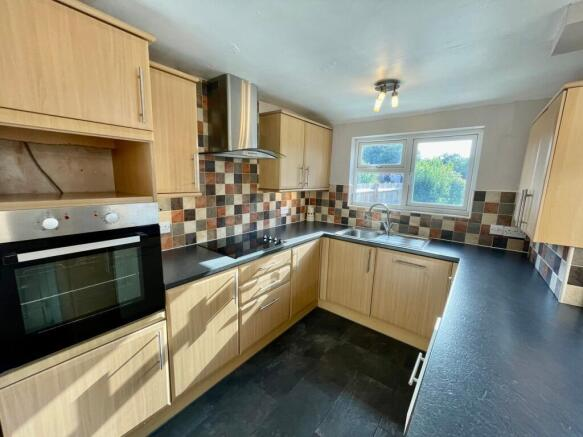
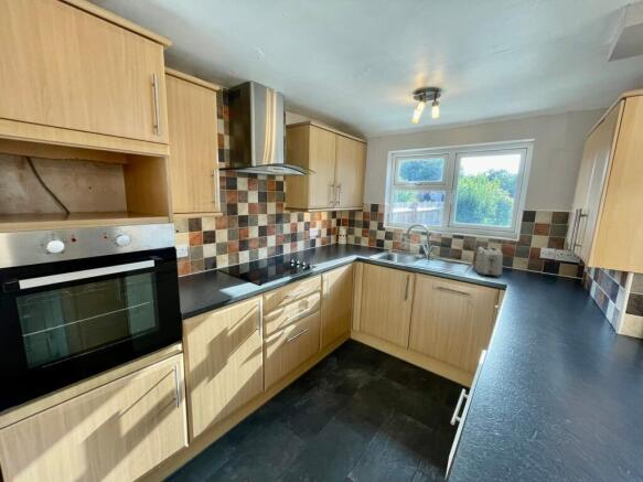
+ toaster (487, 260)
